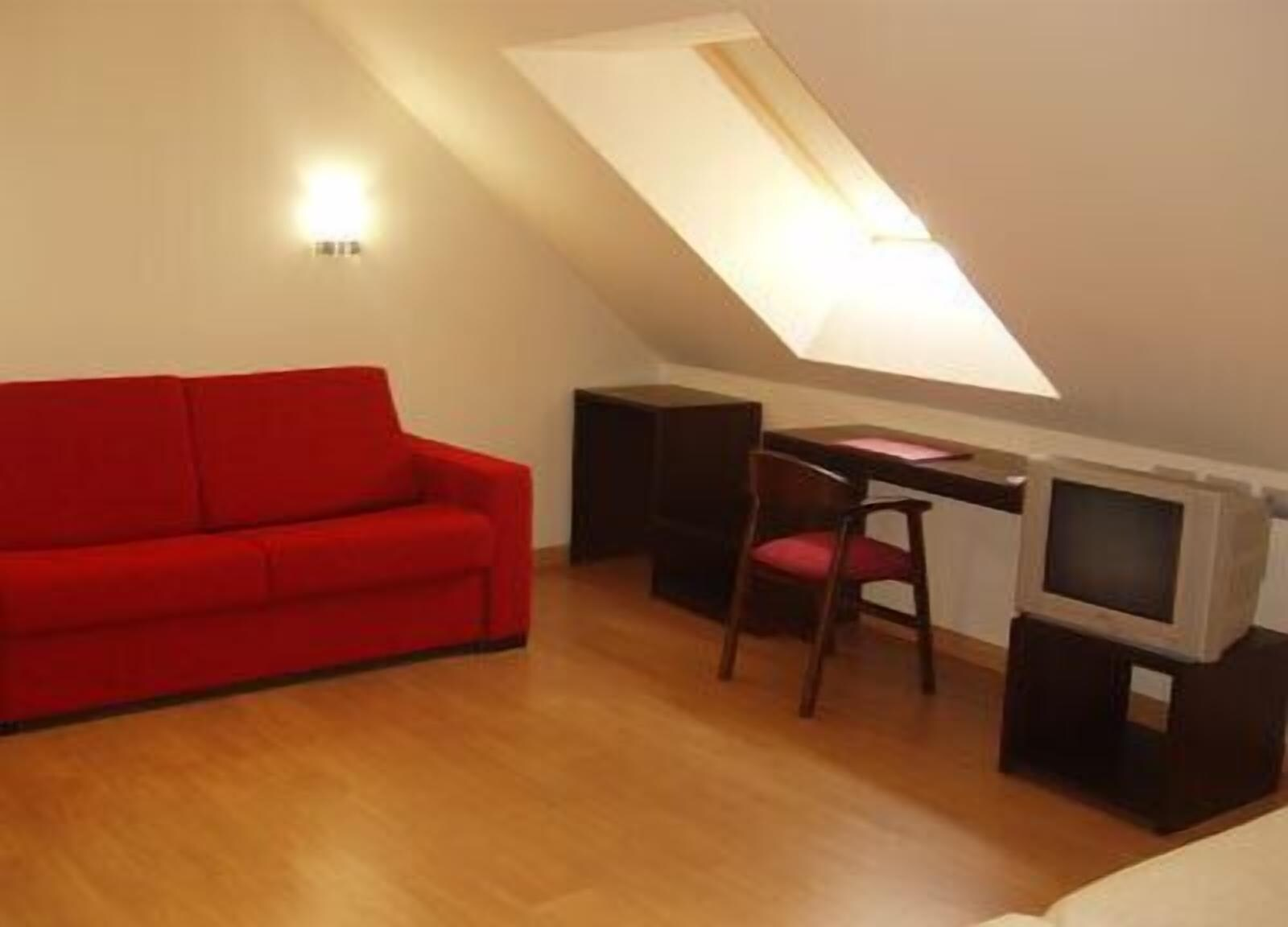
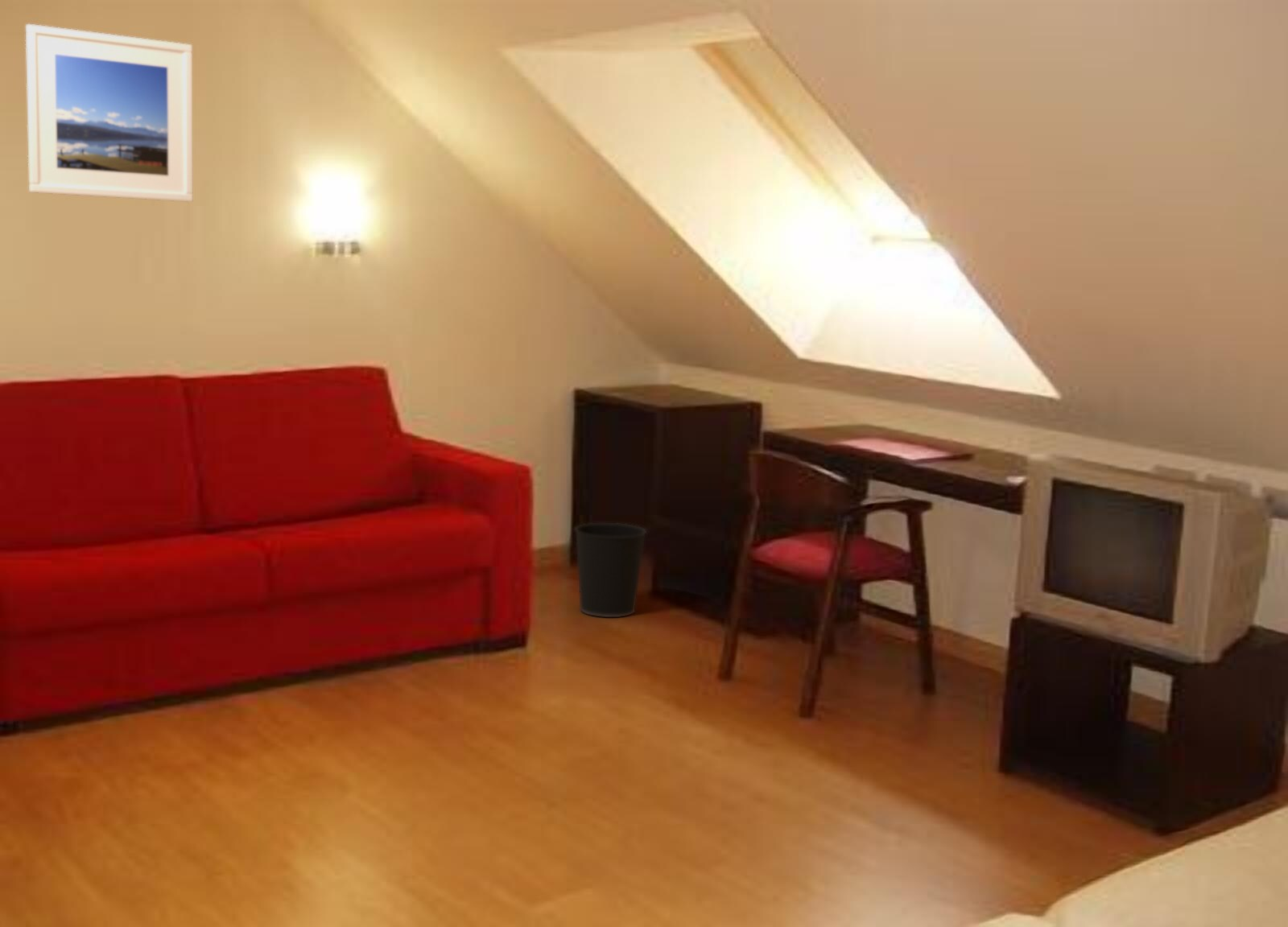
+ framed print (112, 116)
+ wastebasket (609, 570)
